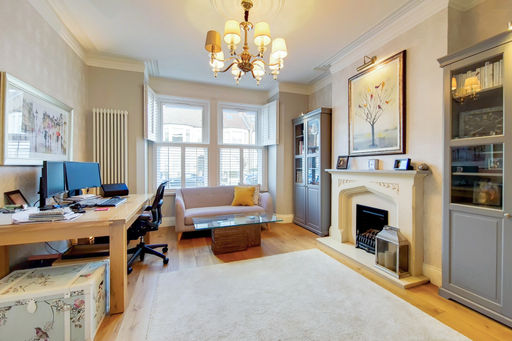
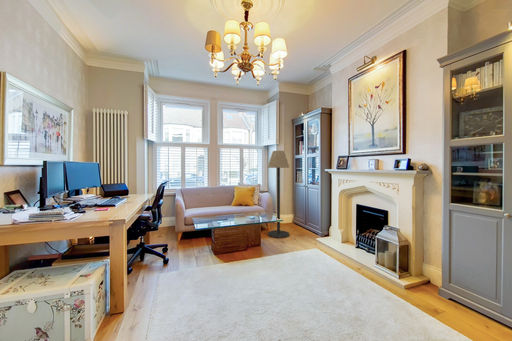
+ floor lamp (278, 192)
